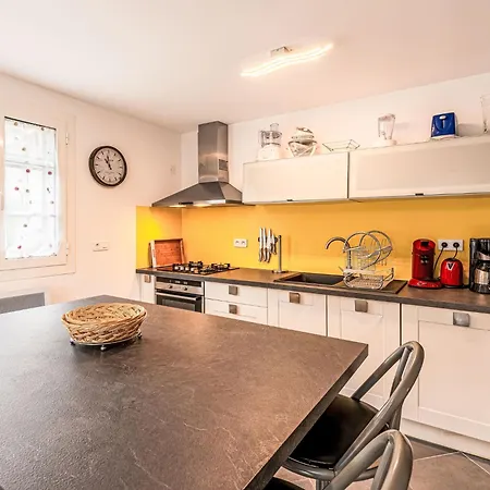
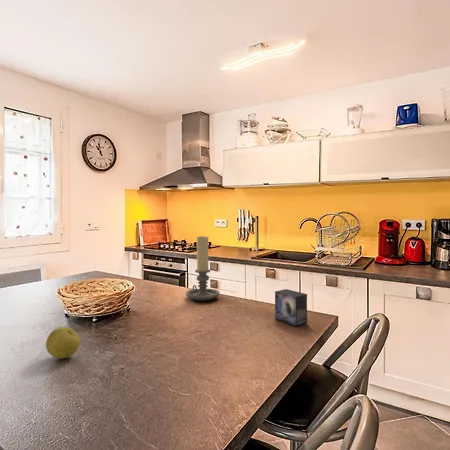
+ apple (63, 342)
+ candle holder (201, 266)
+ small box (290, 306)
